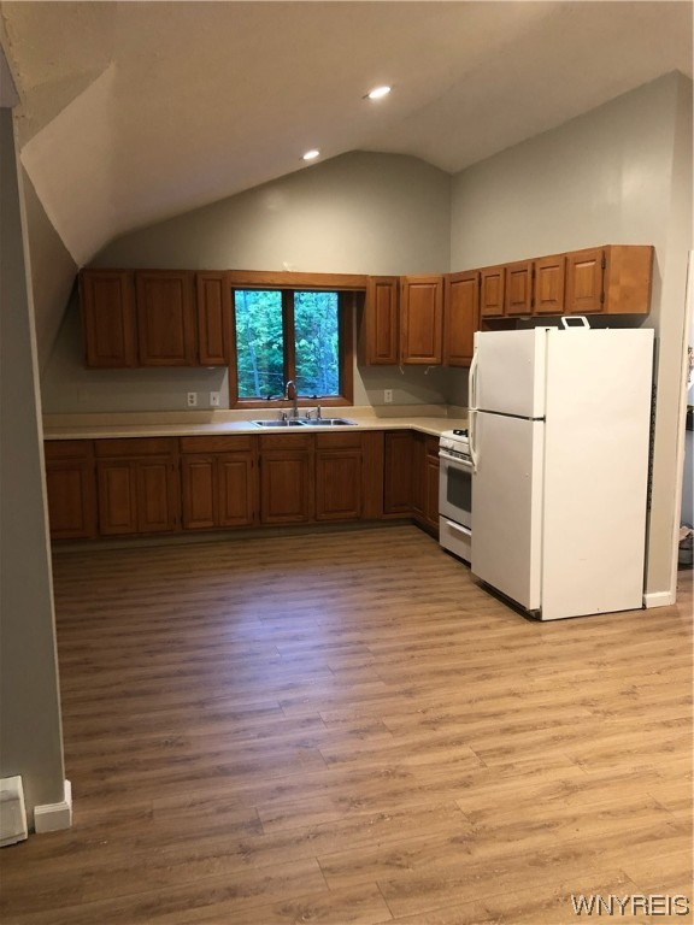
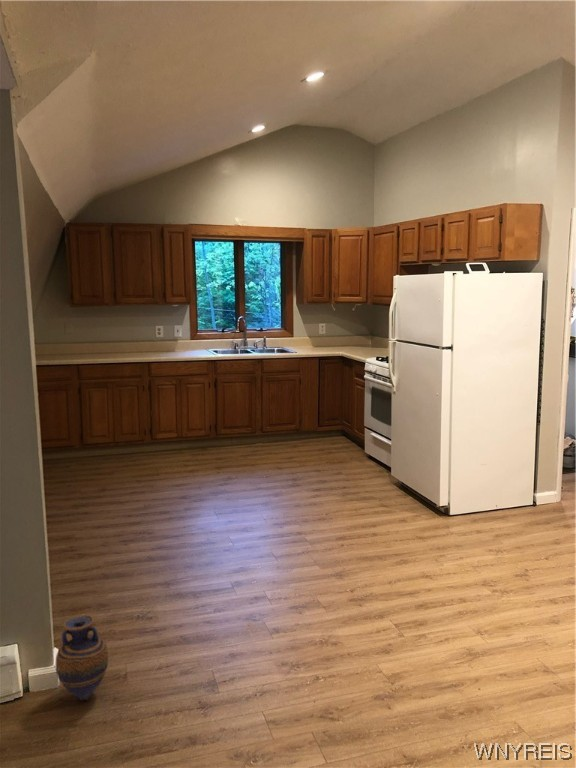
+ vase (82, 659)
